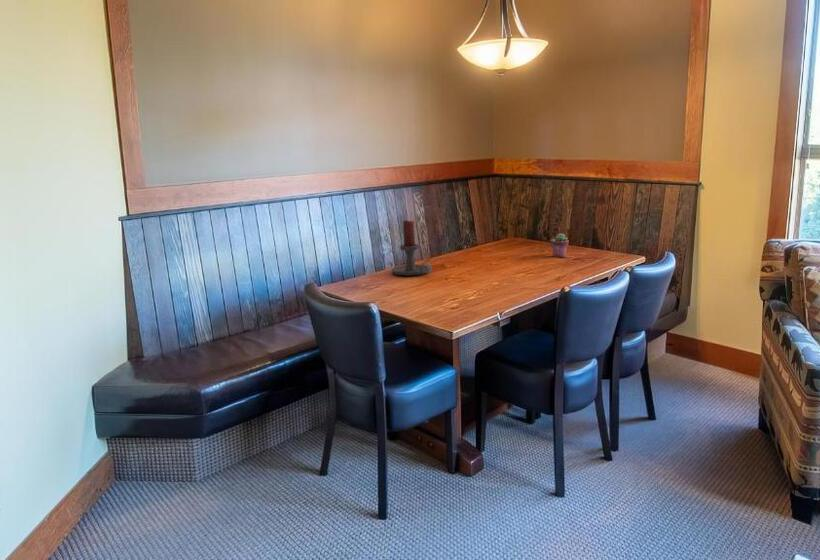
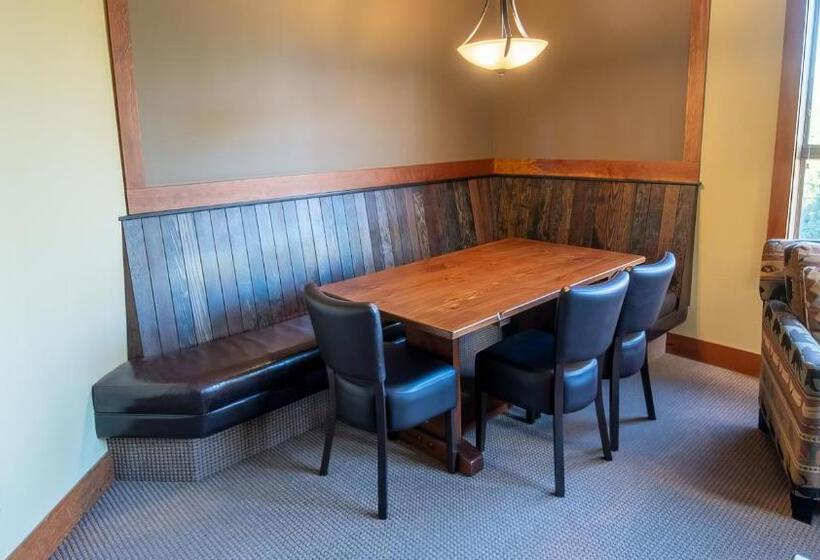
- candle holder (413, 246)
- potted succulent (559, 244)
